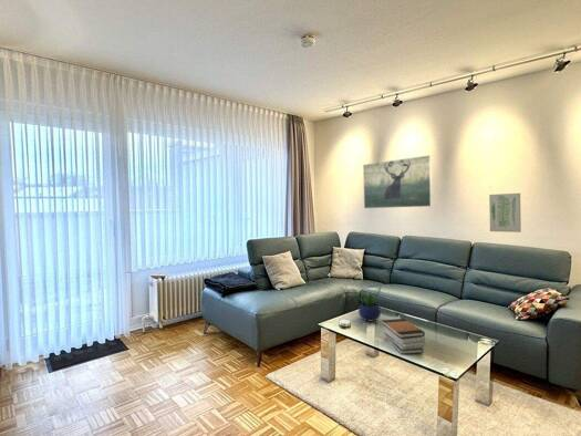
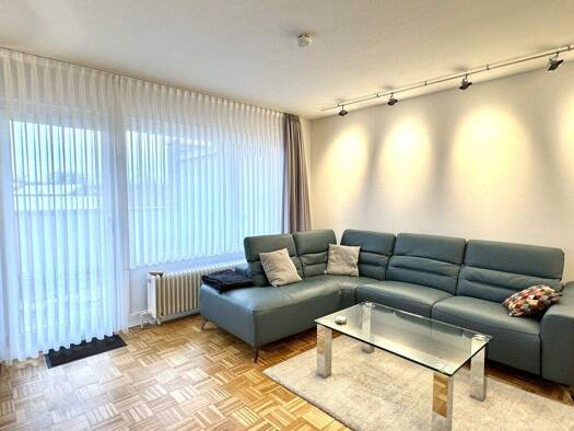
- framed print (394, 184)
- wall art (505, 212)
- potted plant (367, 302)
- book stack (403, 335)
